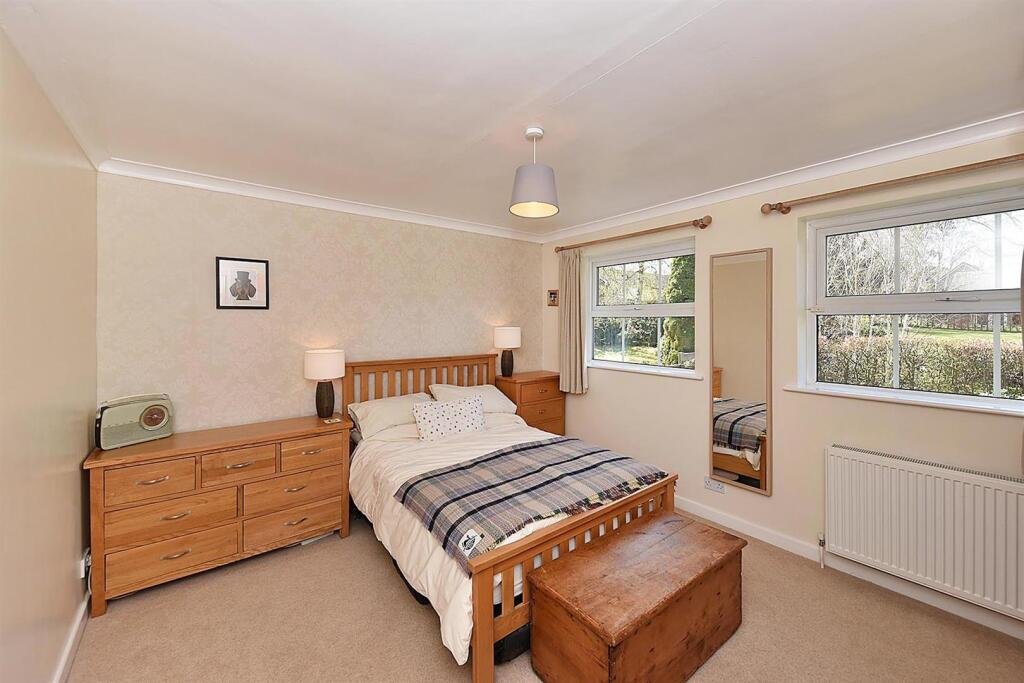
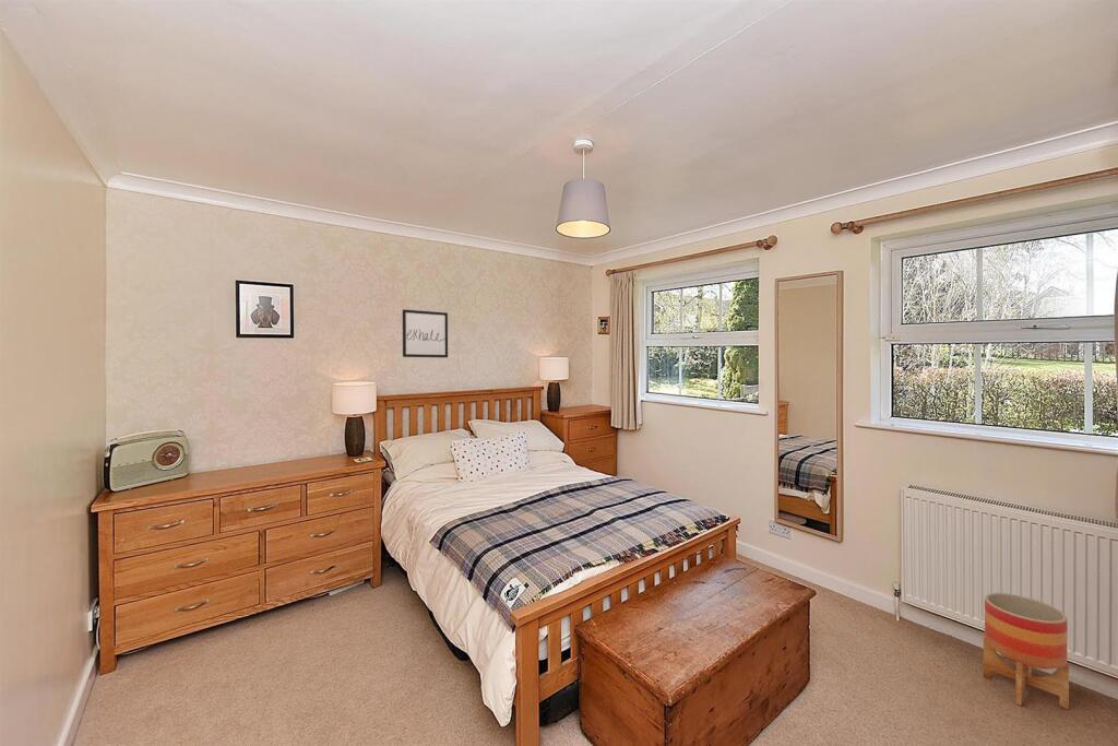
+ planter (1023, 649)
+ wall art (426, 334)
